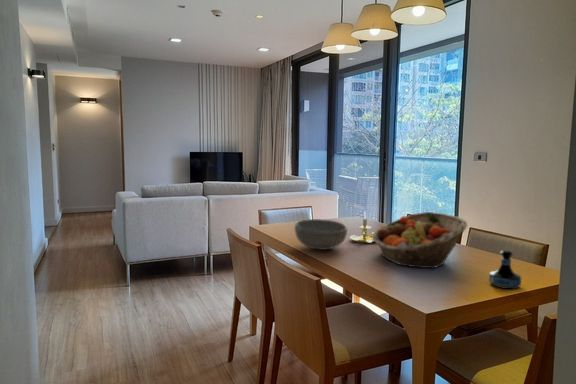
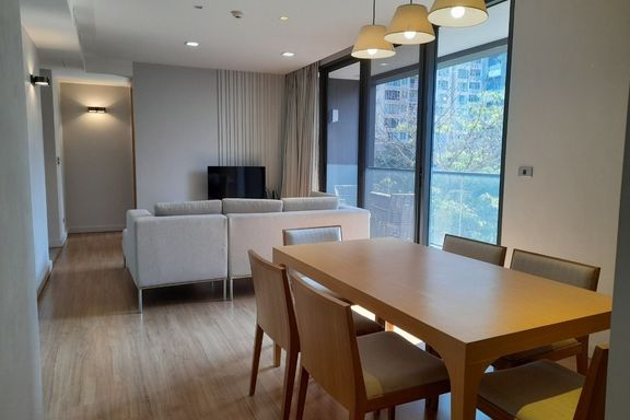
- tequila bottle (505, 268)
- fruit basket (417, 237)
- bowl (320, 235)
- candle holder (366, 225)
